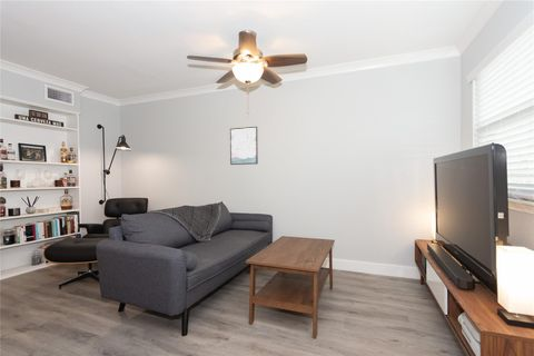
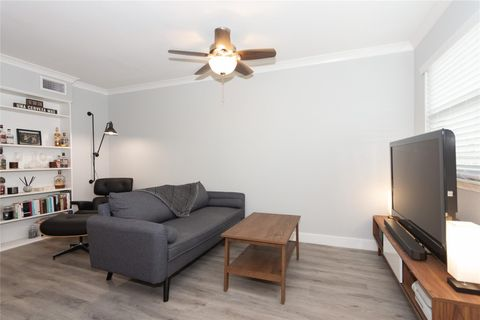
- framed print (244, 146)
